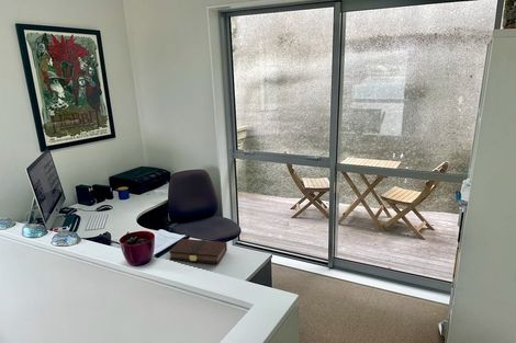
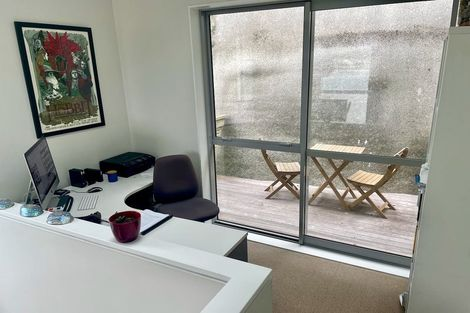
- book (199, 250)
